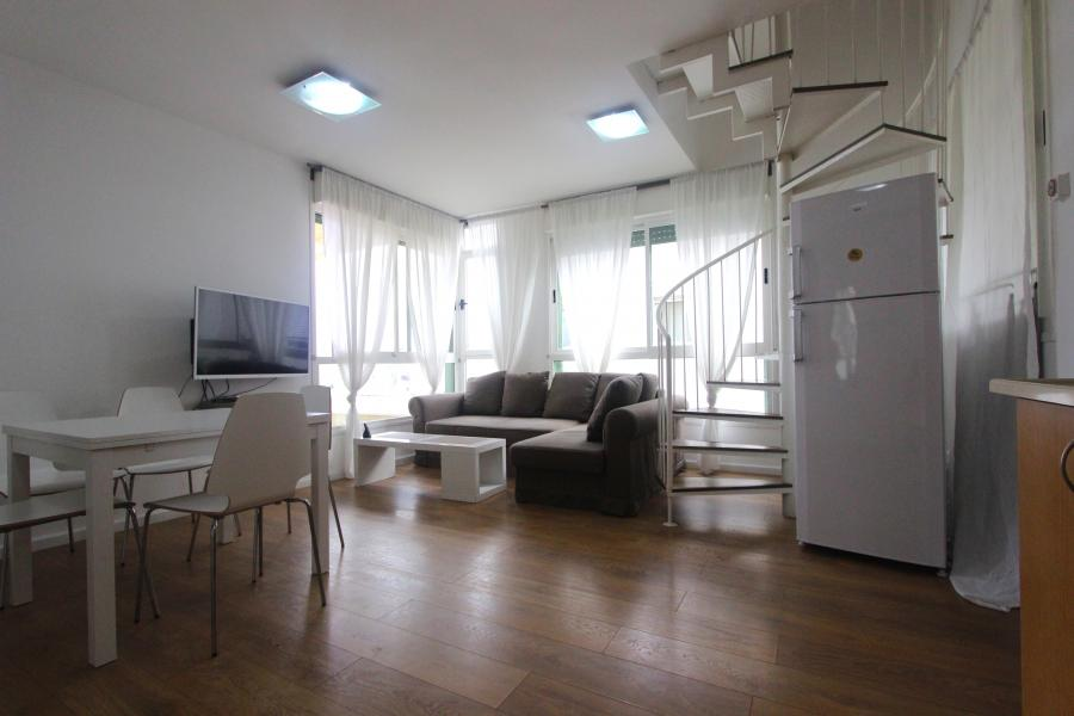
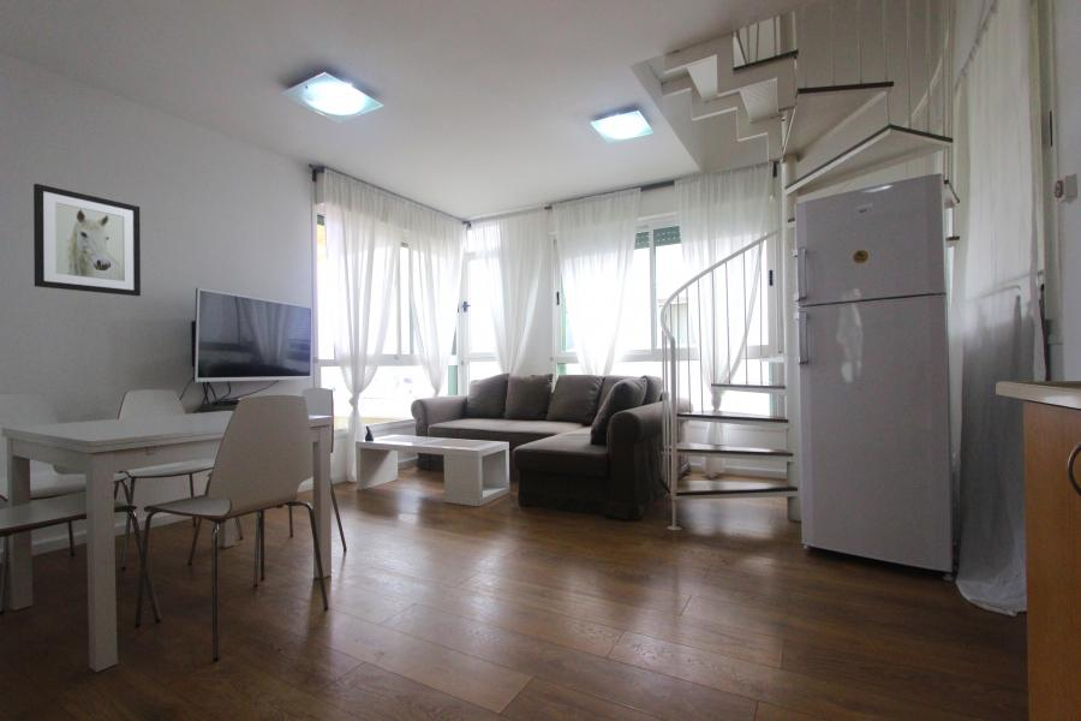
+ wall art (90, 244)
